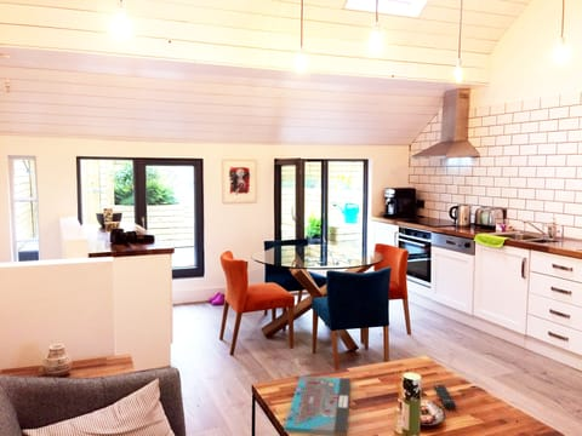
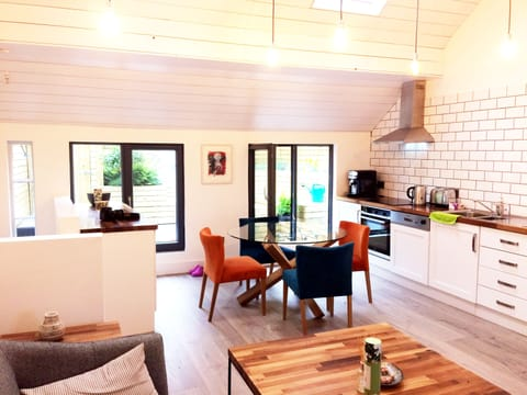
- board game (320, 401)
- remote control (444, 396)
